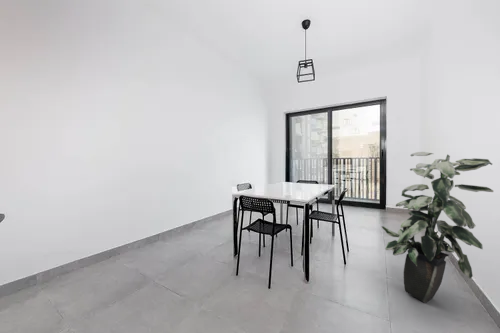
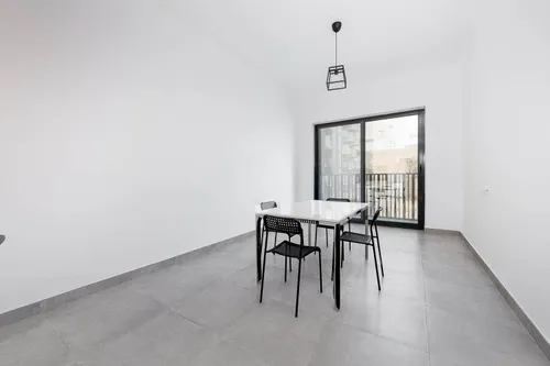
- indoor plant (430, 225)
